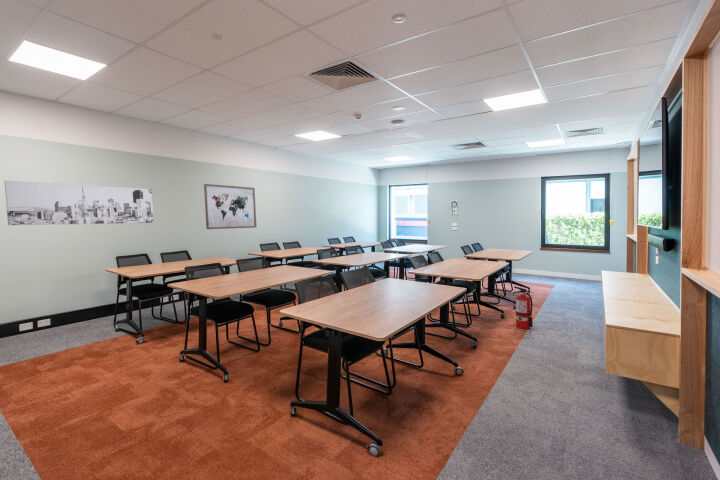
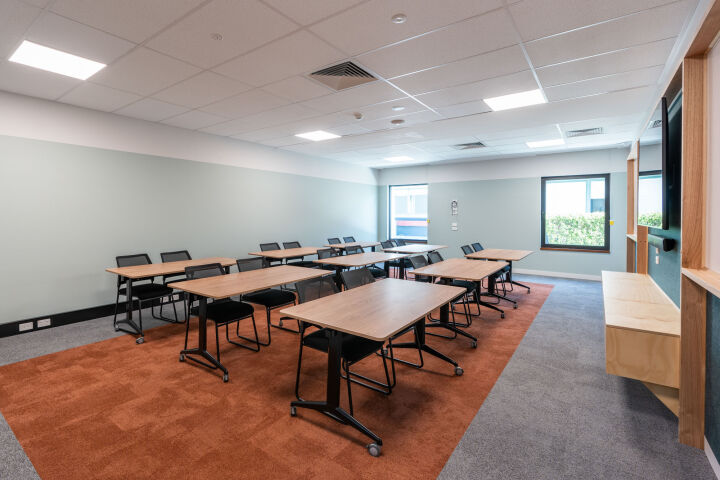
- wall art (232, 207)
- wall art (89, 204)
- fire extinguisher (521, 307)
